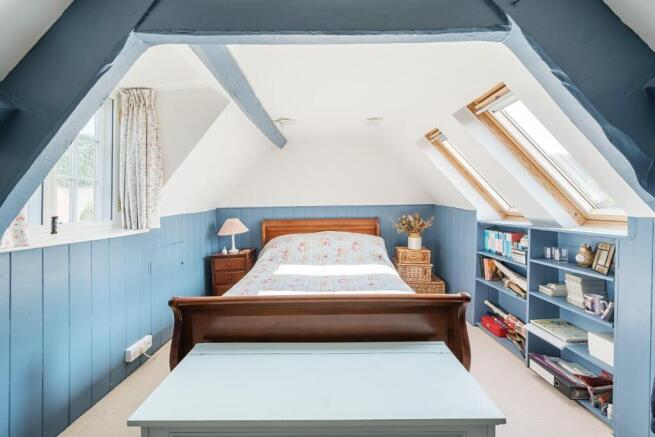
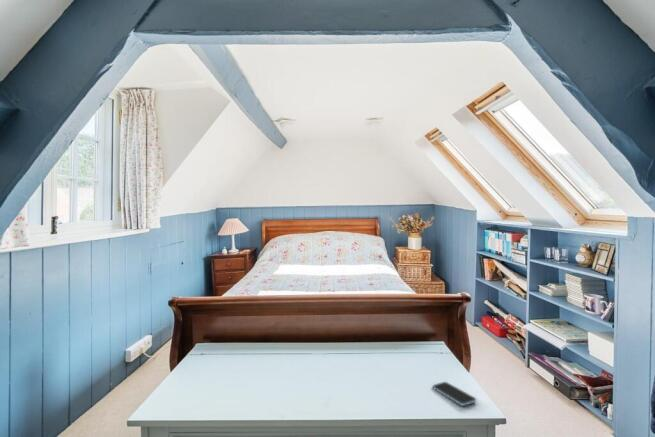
+ smartphone (453, 393)
